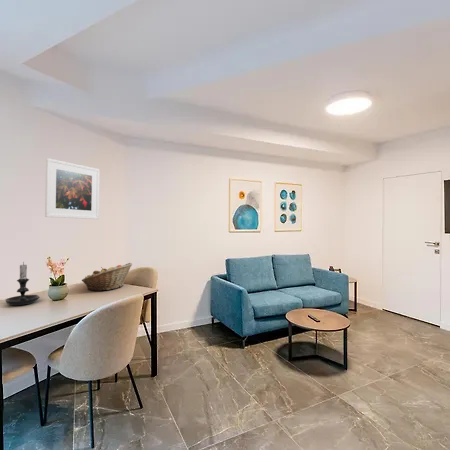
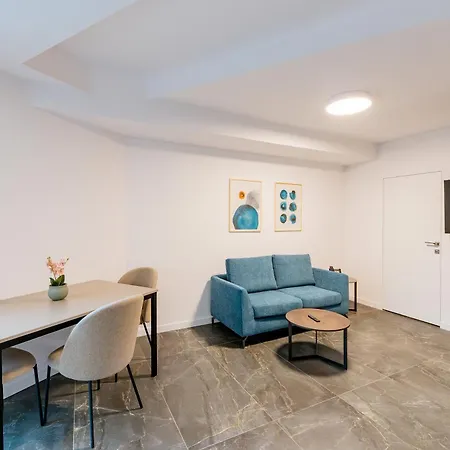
- fruit basket (108, 275)
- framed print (74, 191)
- candle holder (23, 282)
